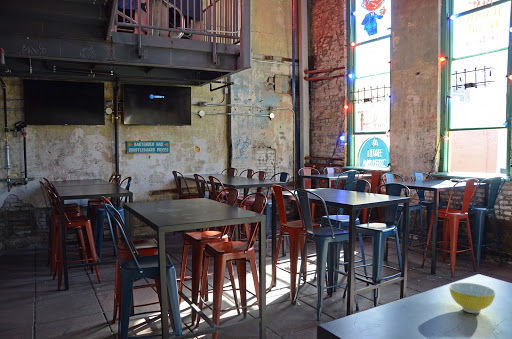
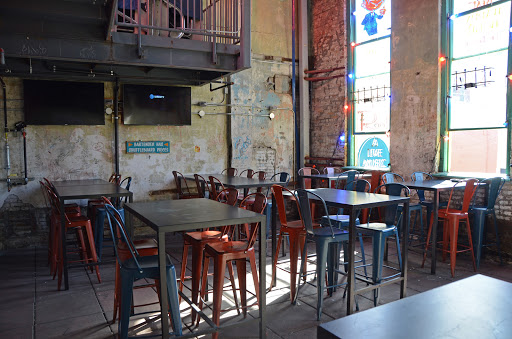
- bowl (471, 299)
